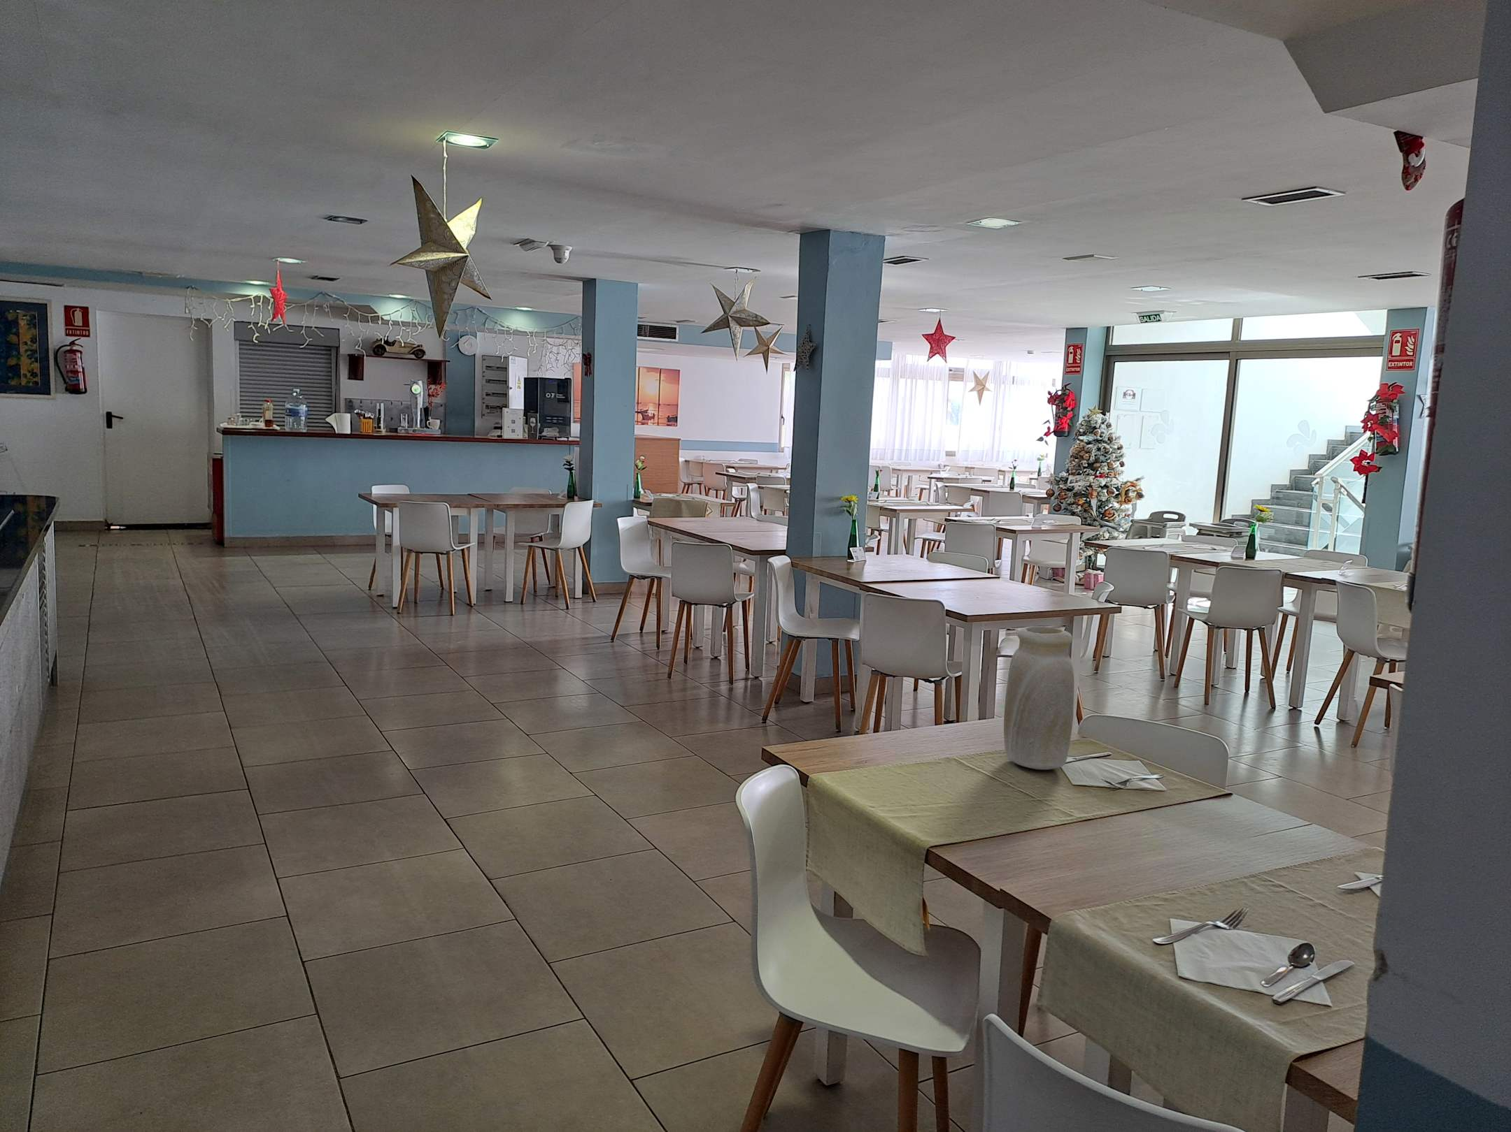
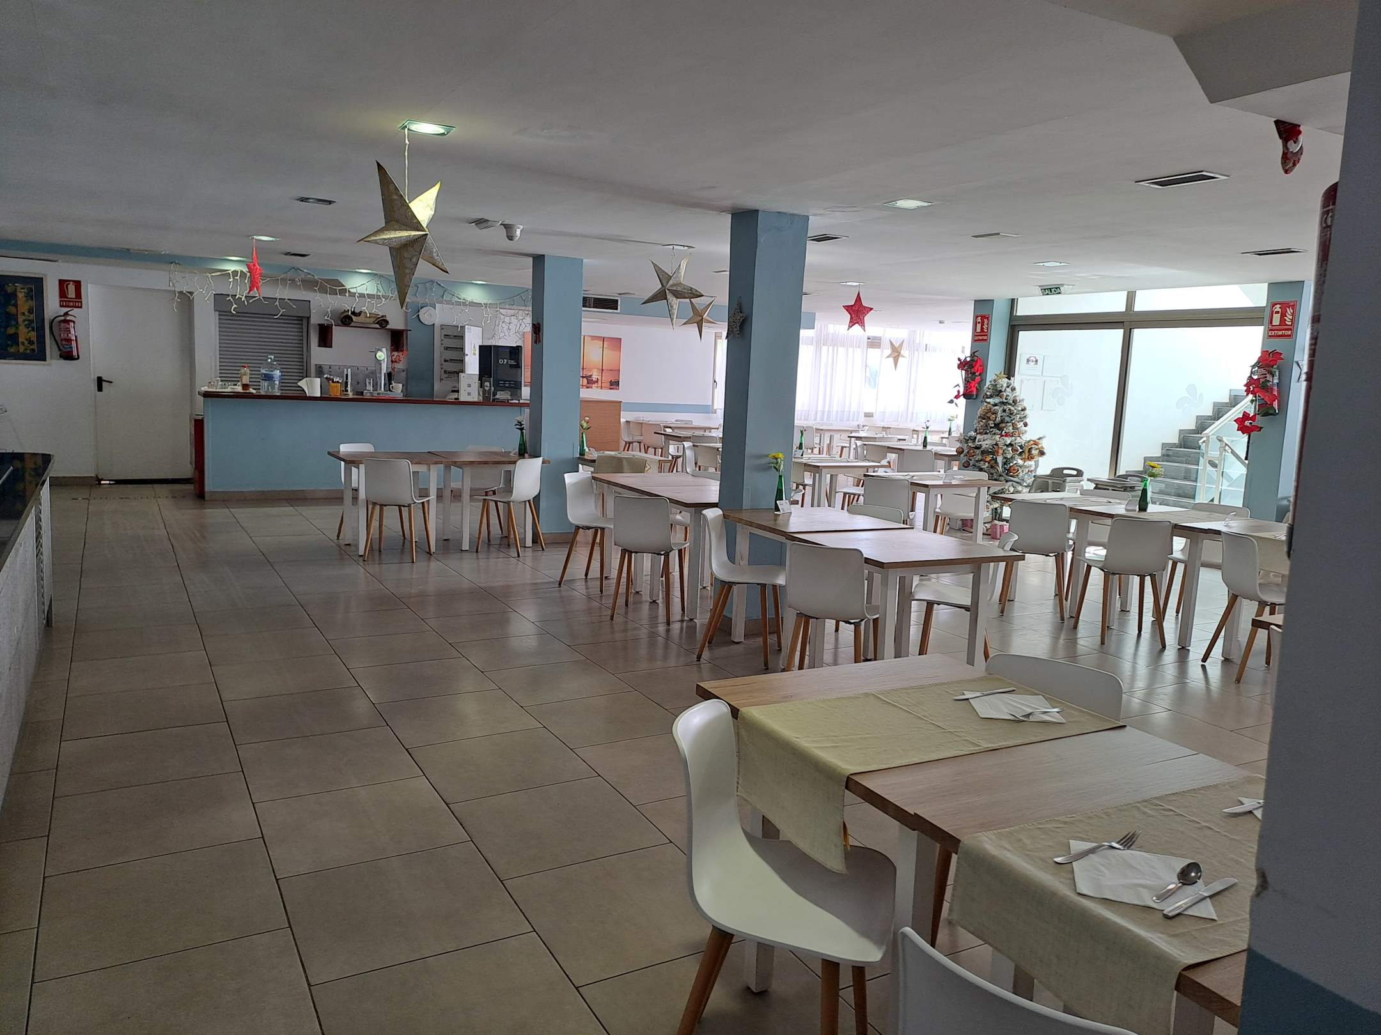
- vase (1040, 697)
